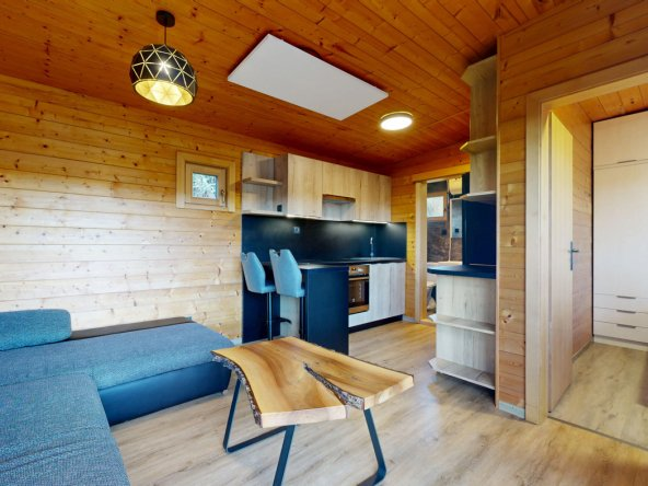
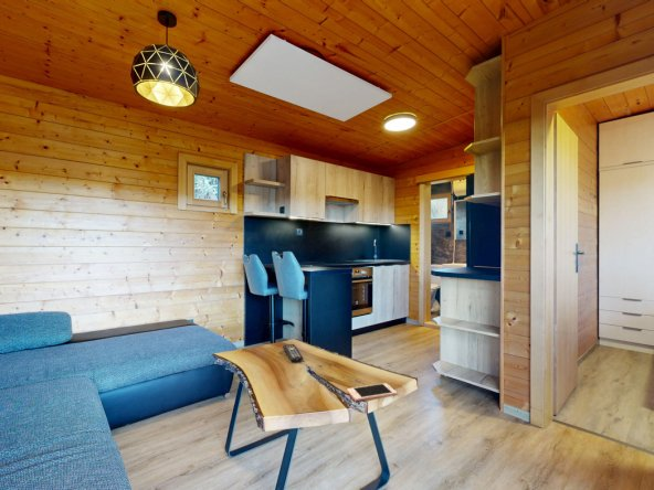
+ cell phone (371, 391)
+ remote control (292, 352)
